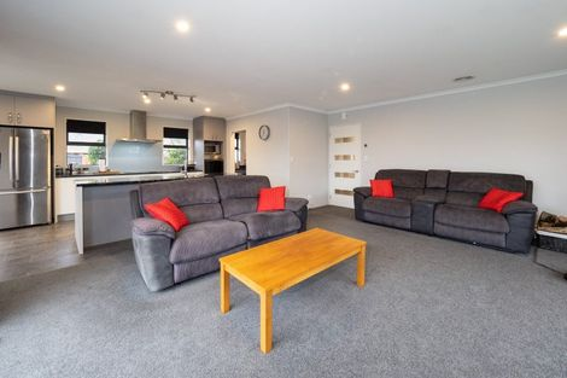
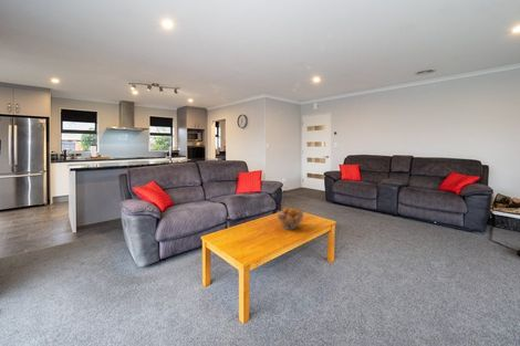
+ fruit basket (290, 218)
